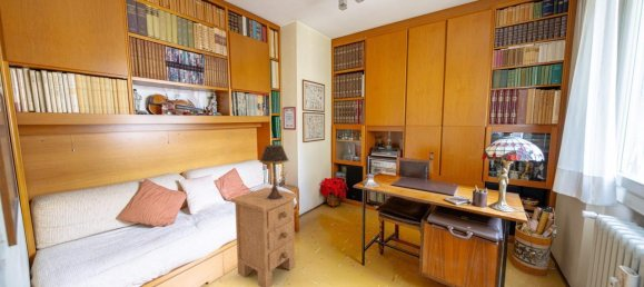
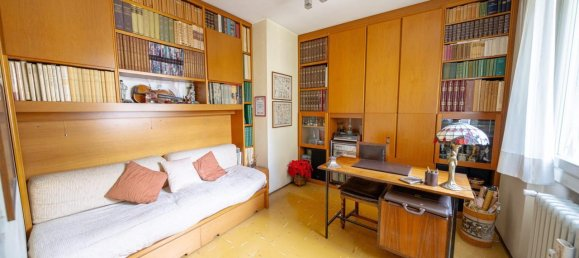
- nightstand (267, 234)
- table lamp (274, 169)
